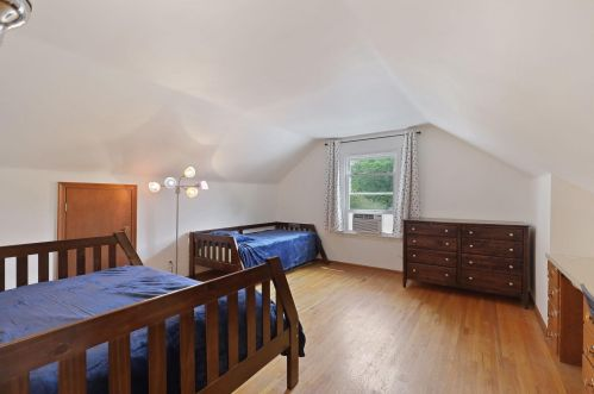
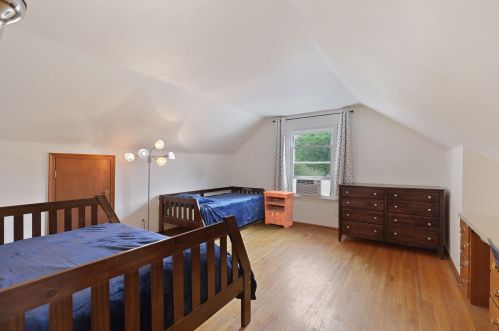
+ nightstand (278, 208)
